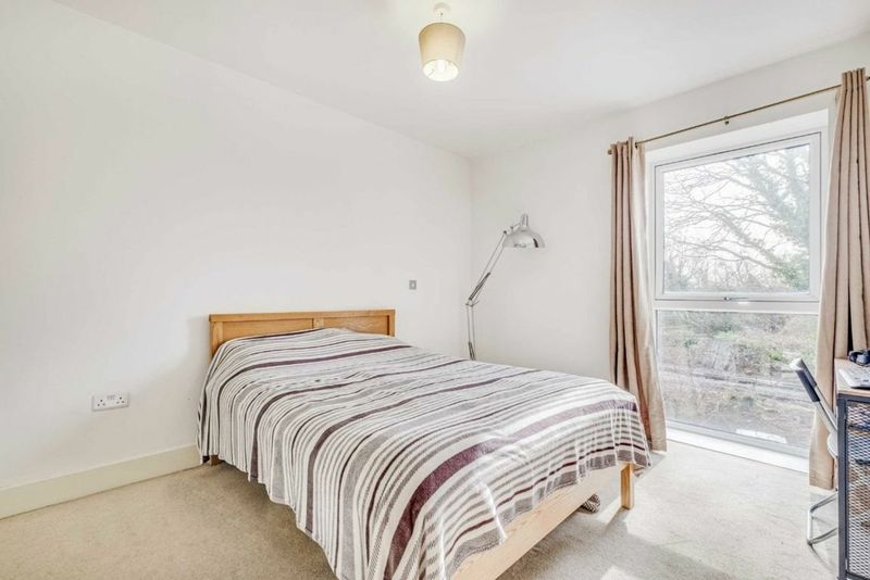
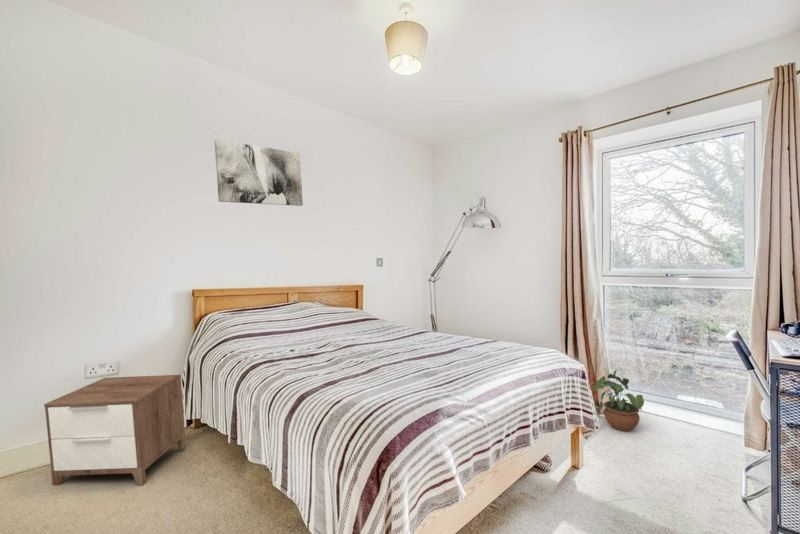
+ wall art (262, 175)
+ nightstand (121, 427)
+ potted plant (618, 398)
